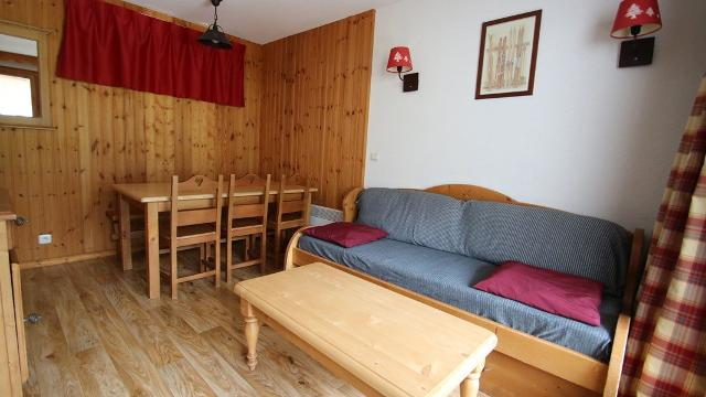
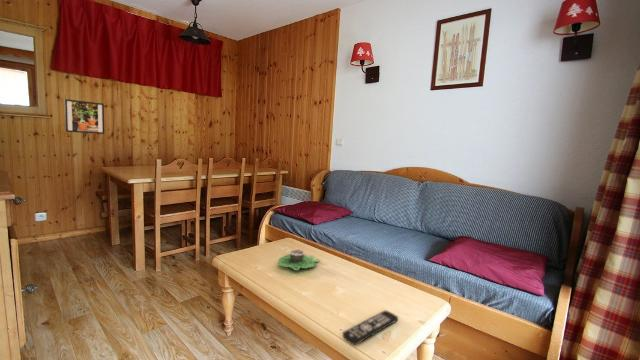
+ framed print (85, 117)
+ succulent planter (298, 257)
+ remote control (371, 326)
